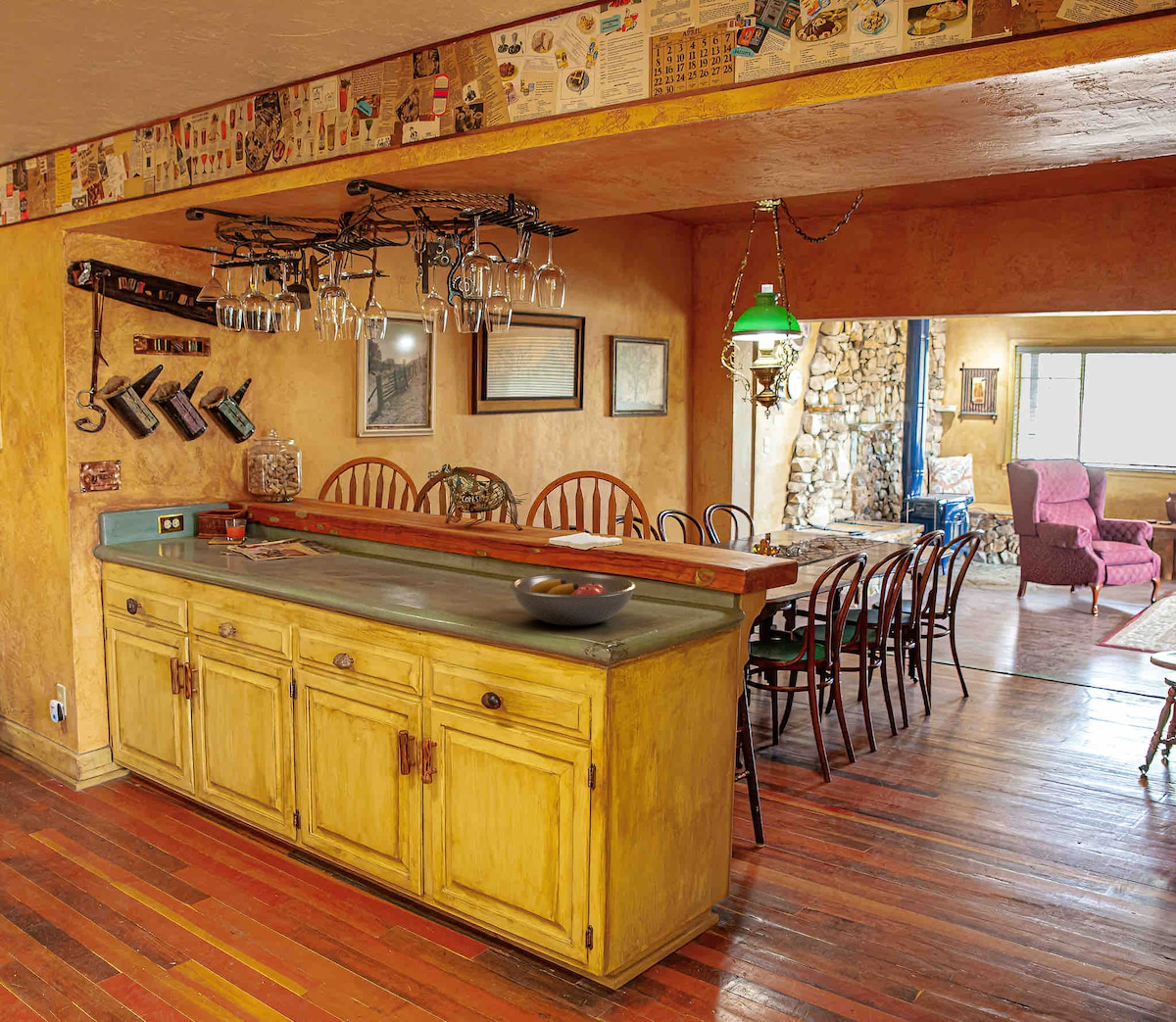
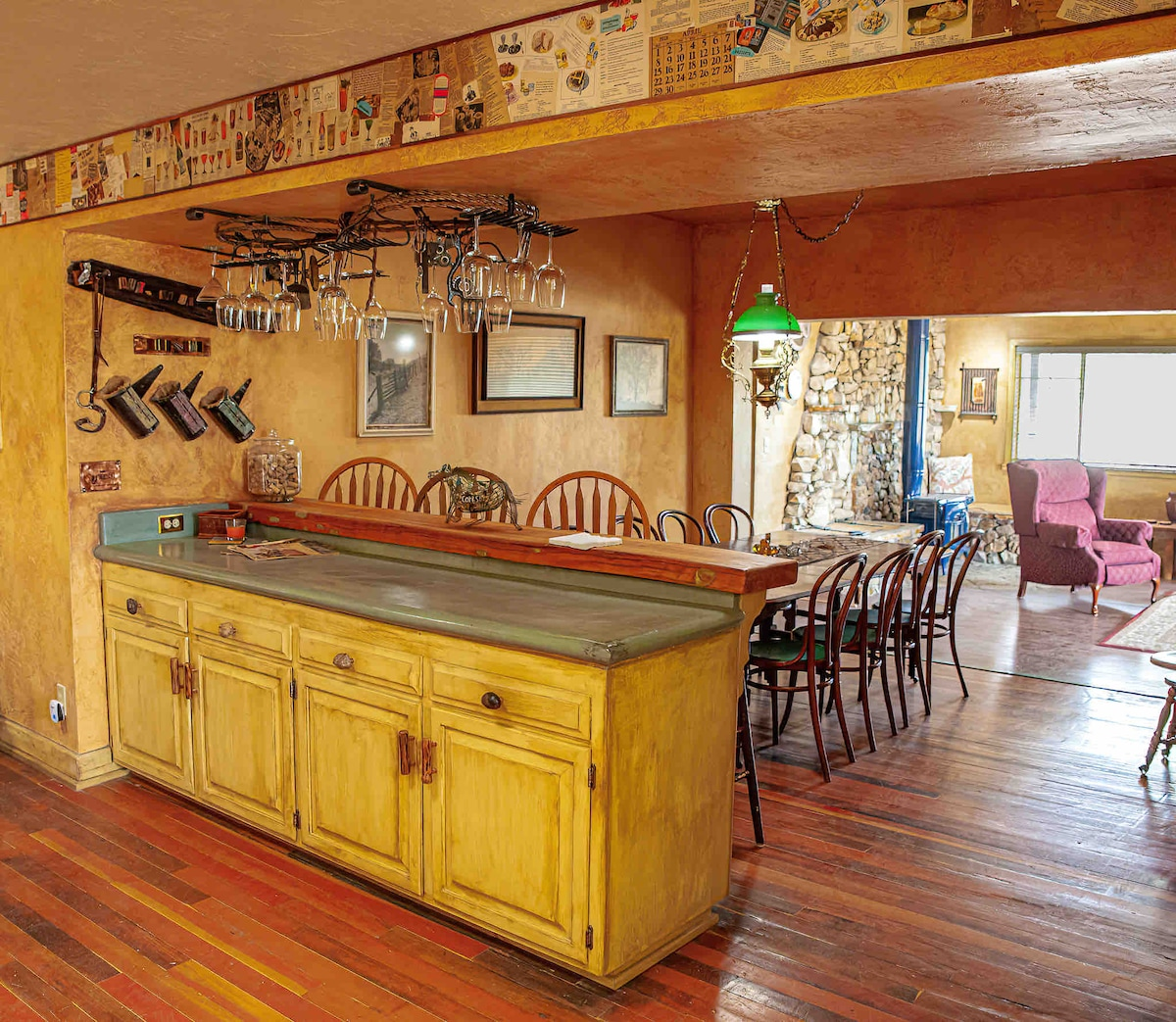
- fruit bowl (572, 597)
